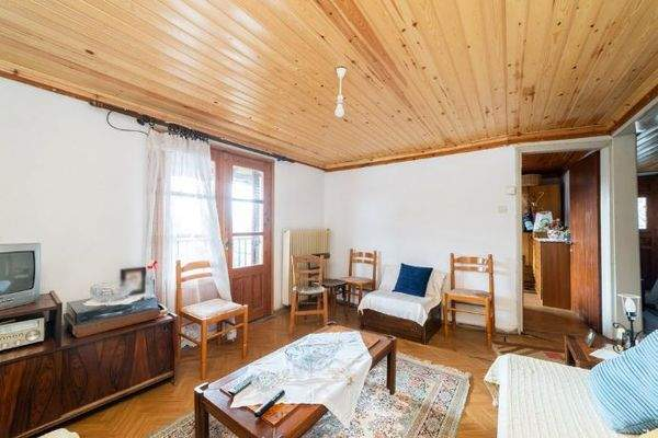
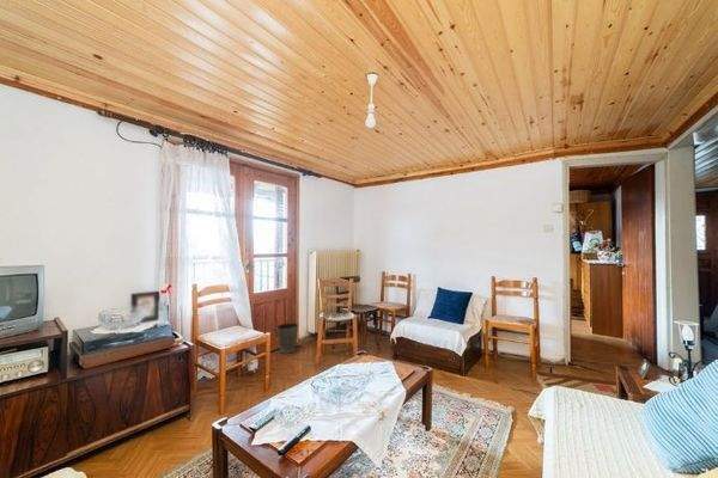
+ waste basket (287, 338)
